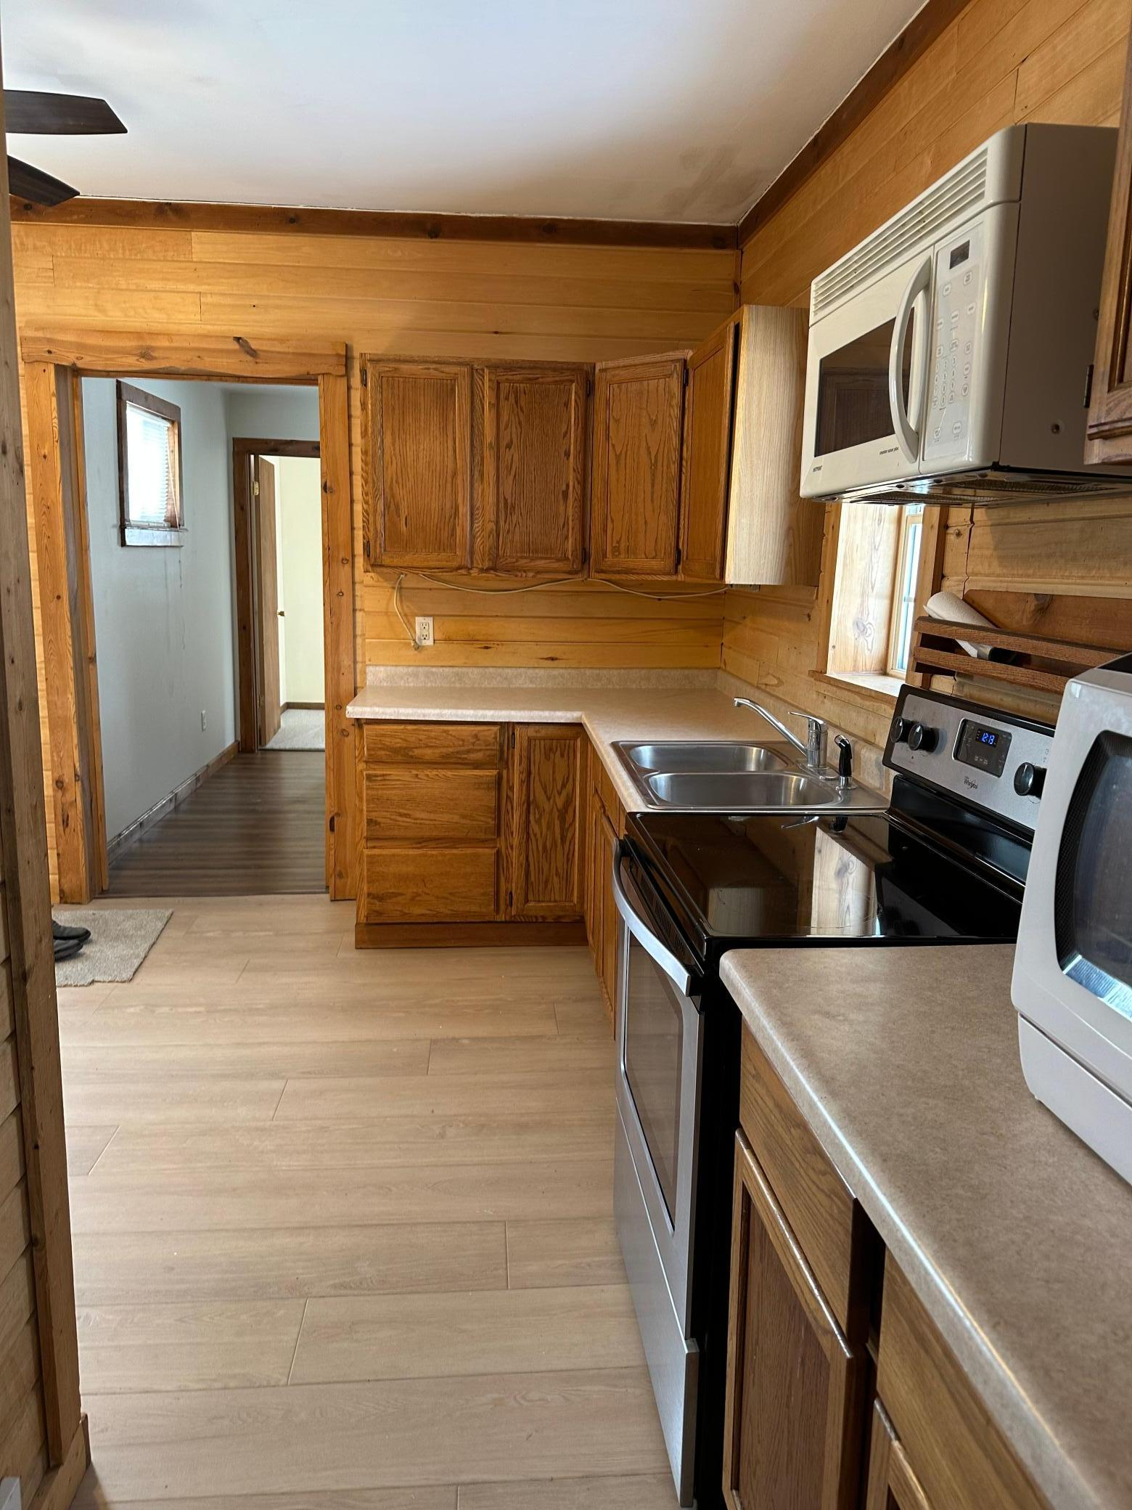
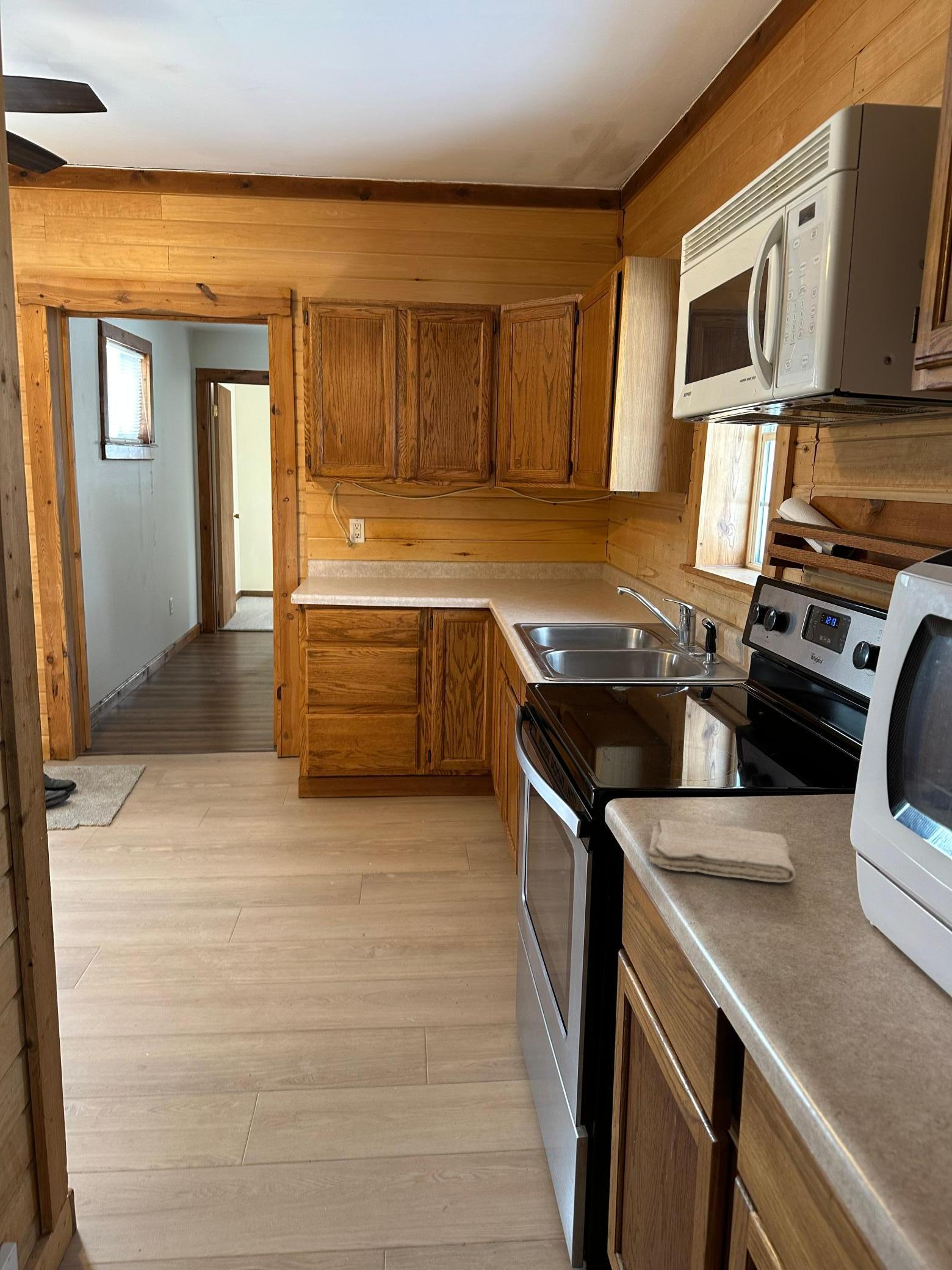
+ washcloth (719, 848)
